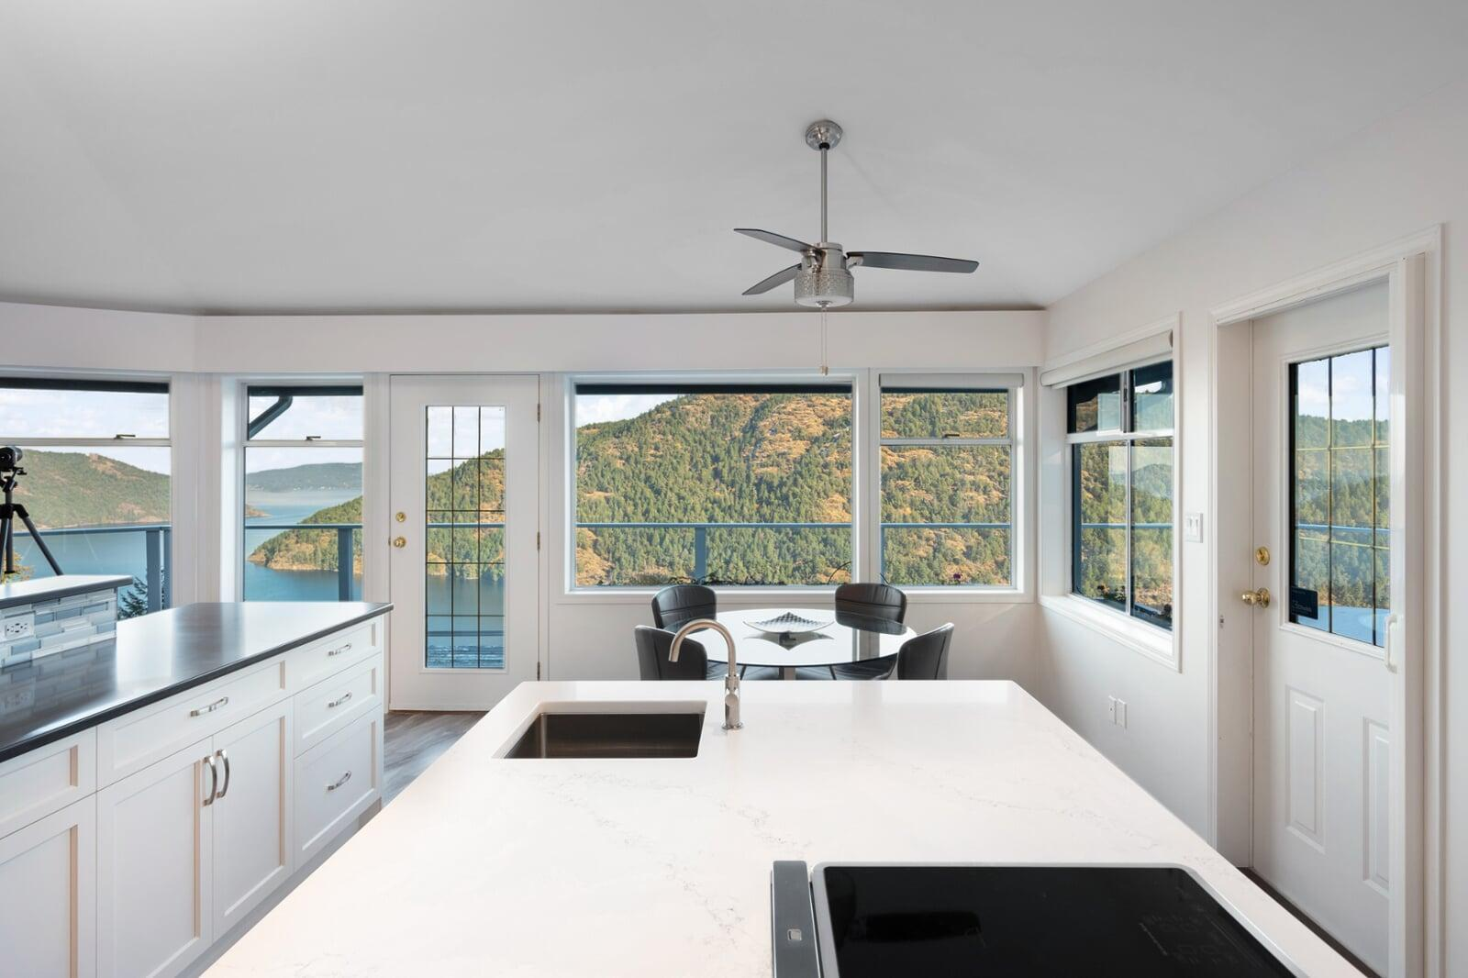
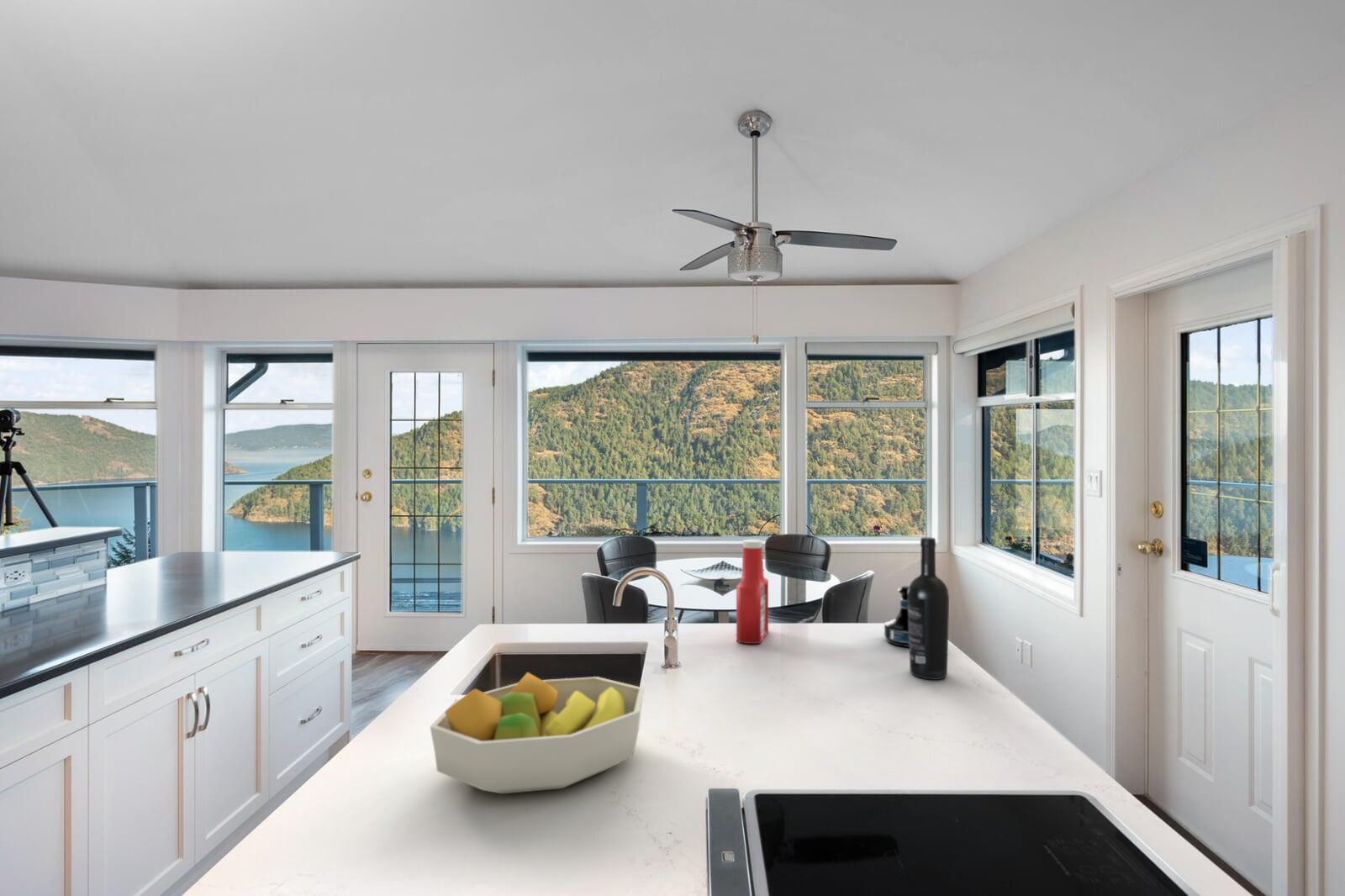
+ fruit bowl (545, 721)
+ tequila bottle (907, 614)
+ soap bottle (752, 588)
+ wine bottle (928, 606)
